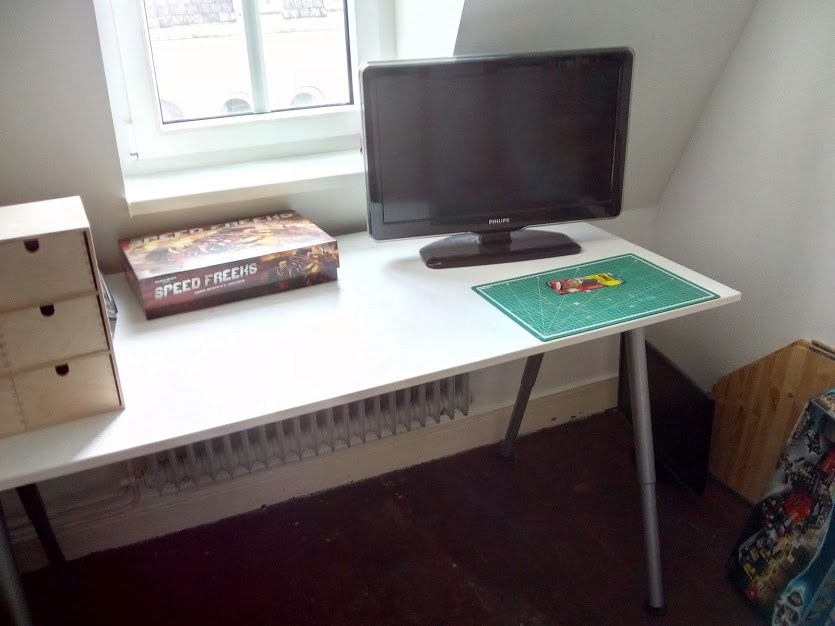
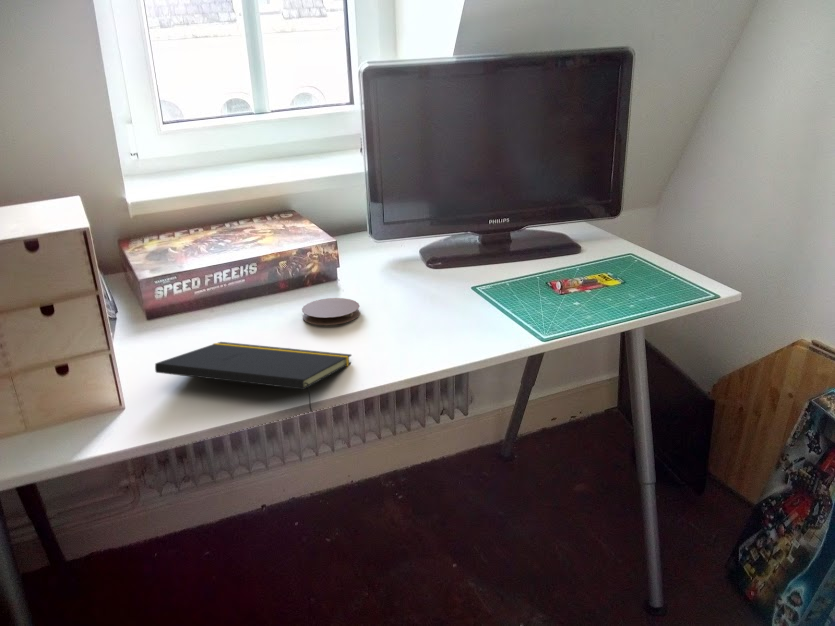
+ coaster (331, 311)
+ notepad (257, 363)
